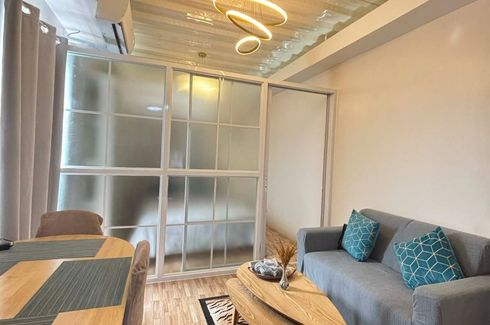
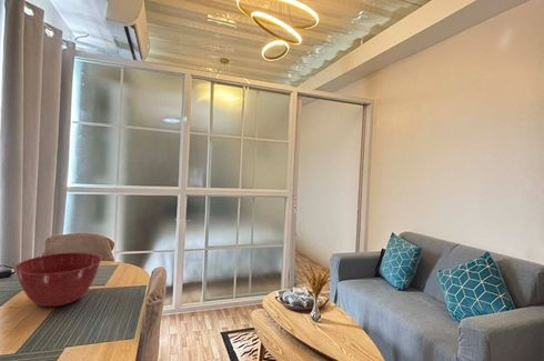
+ mixing bowl (60, 280)
